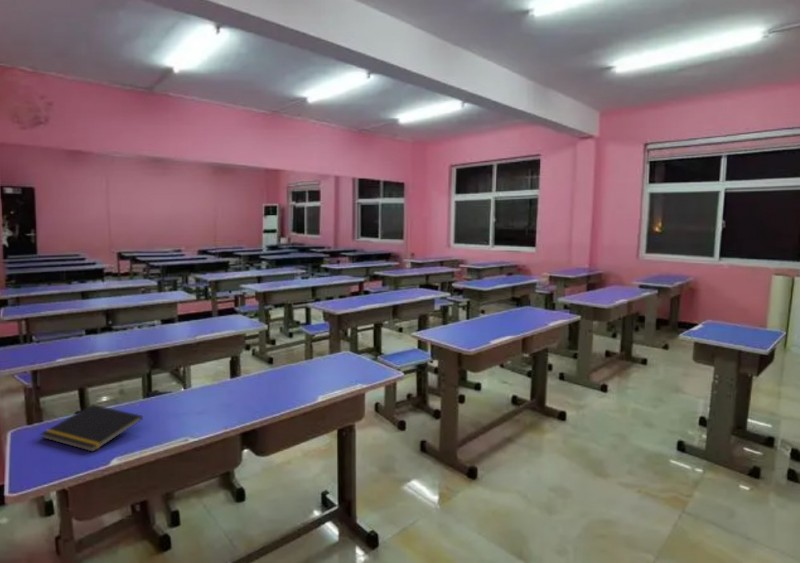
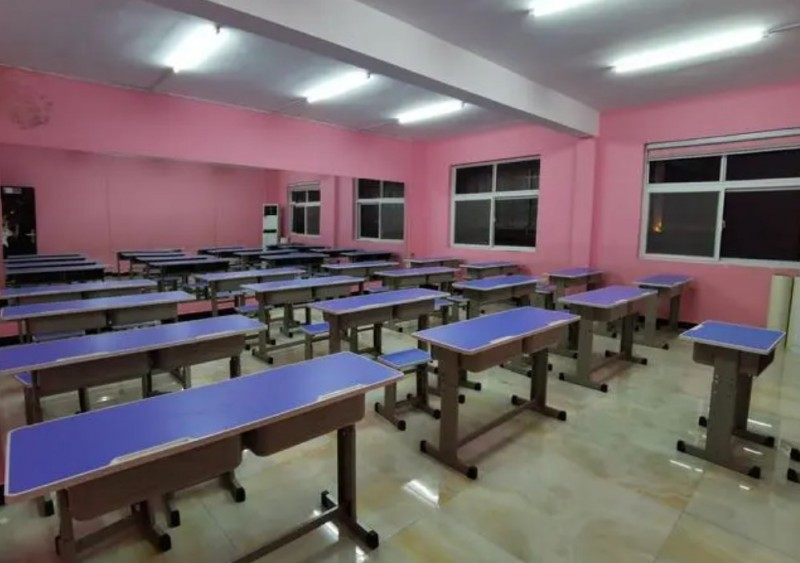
- notepad (92, 426)
